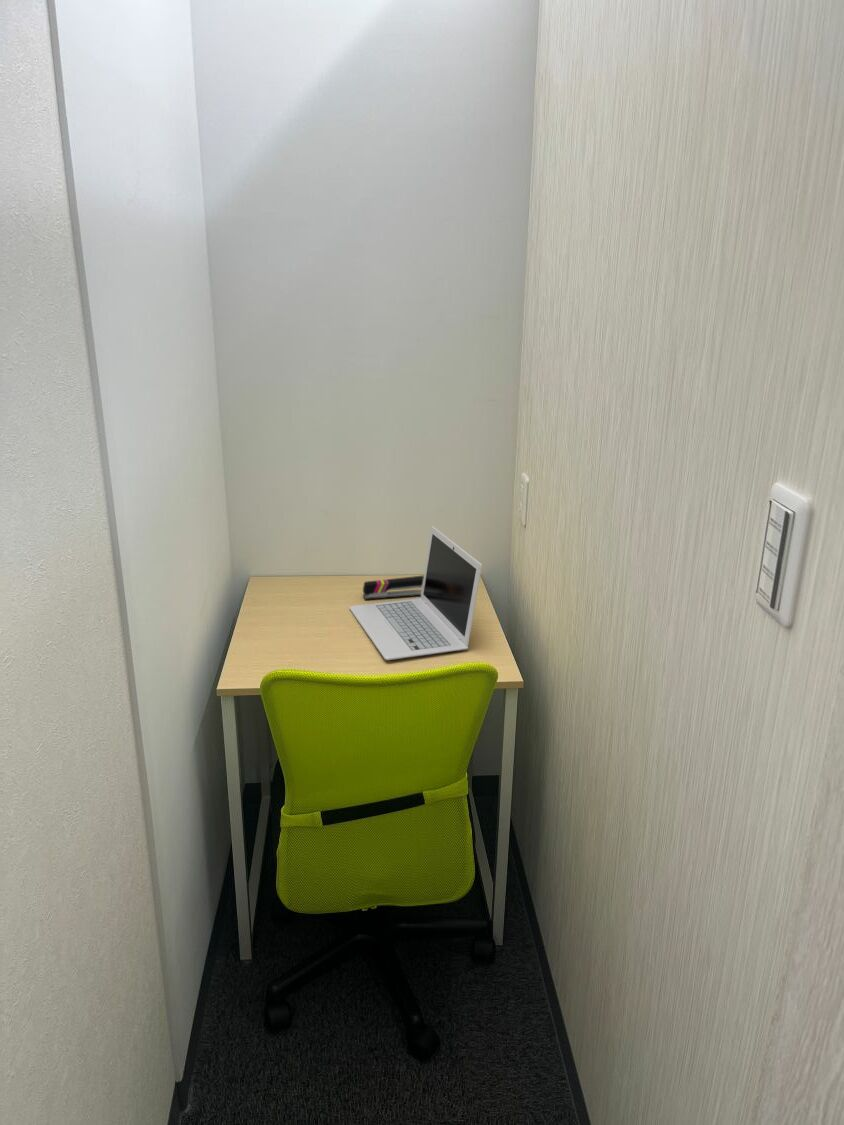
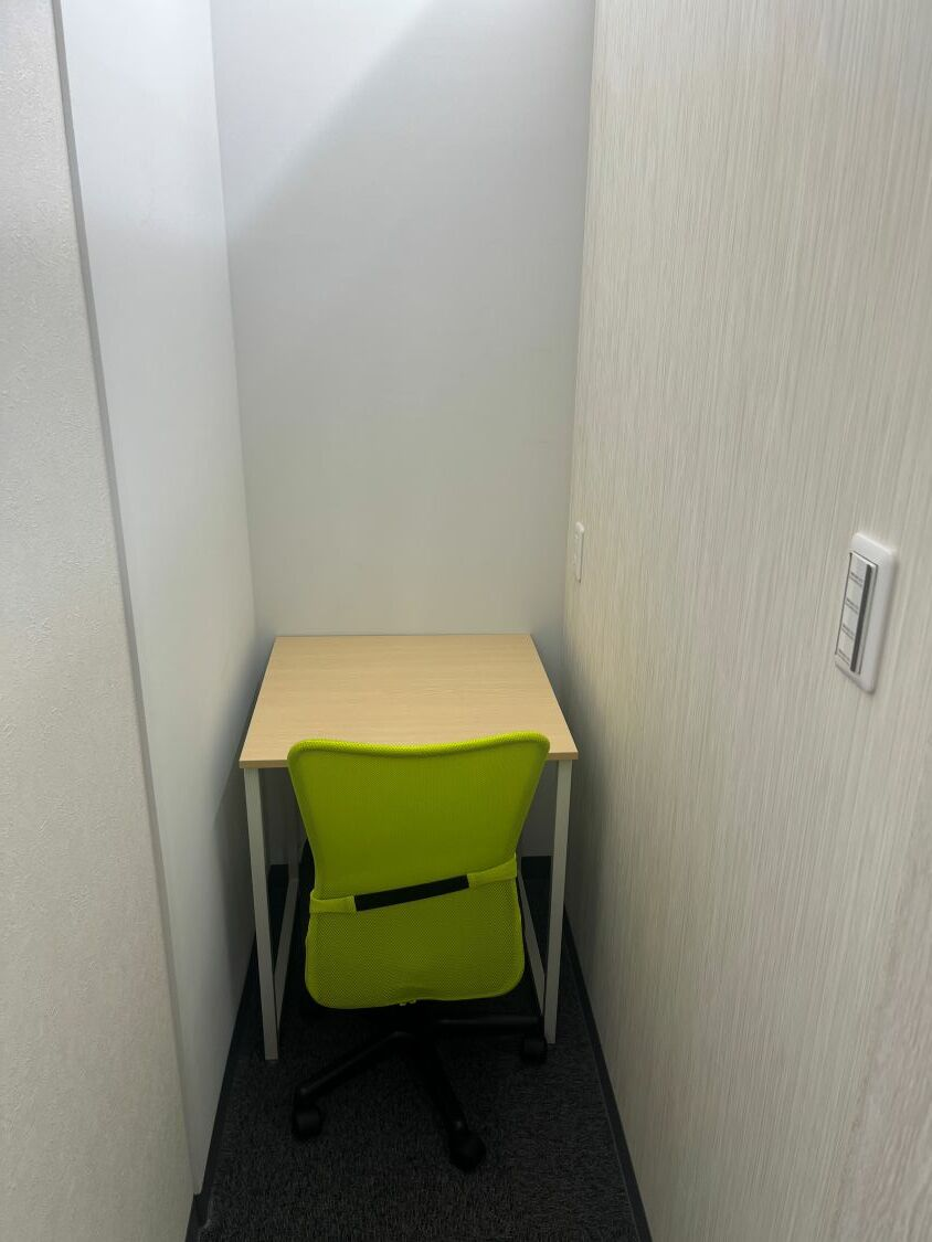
- stapler (395, 587)
- laptop (410, 599)
